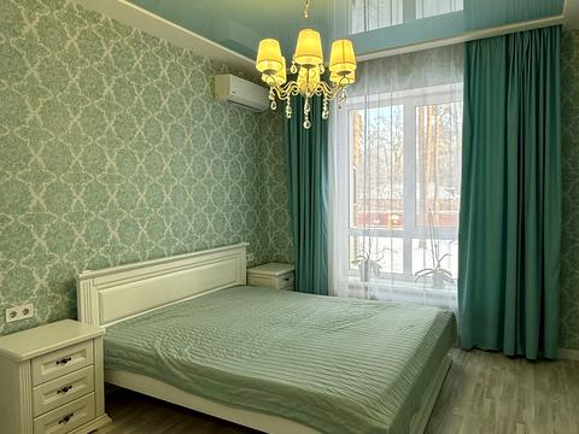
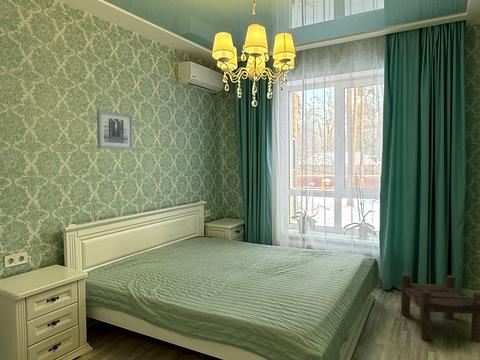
+ stool (438, 305)
+ wall art (115, 130)
